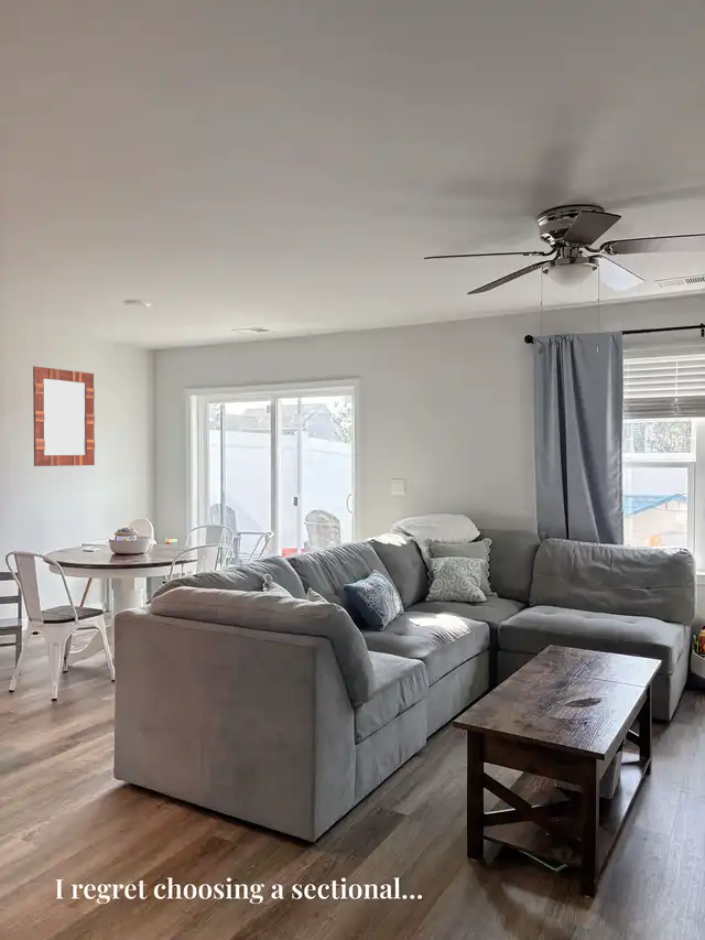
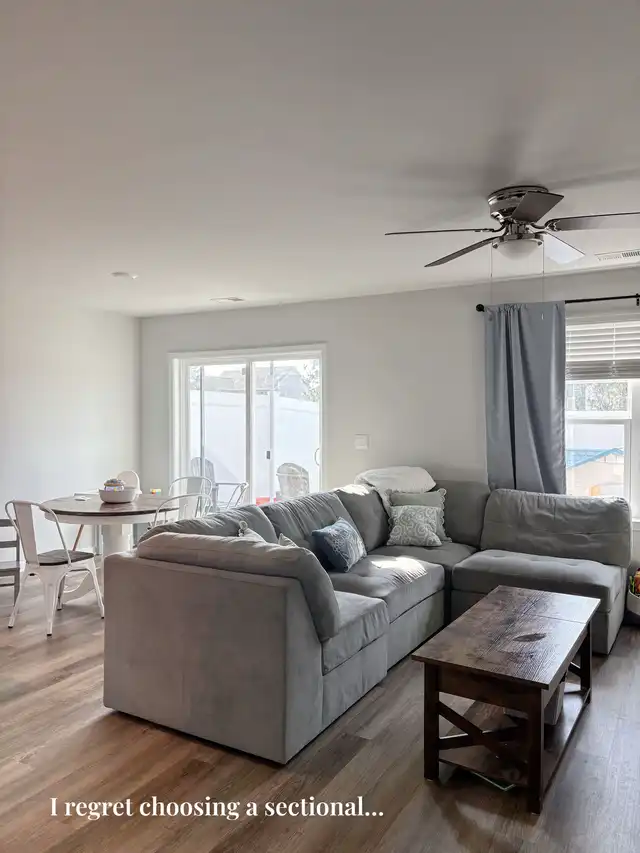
- home mirror (65, 418)
